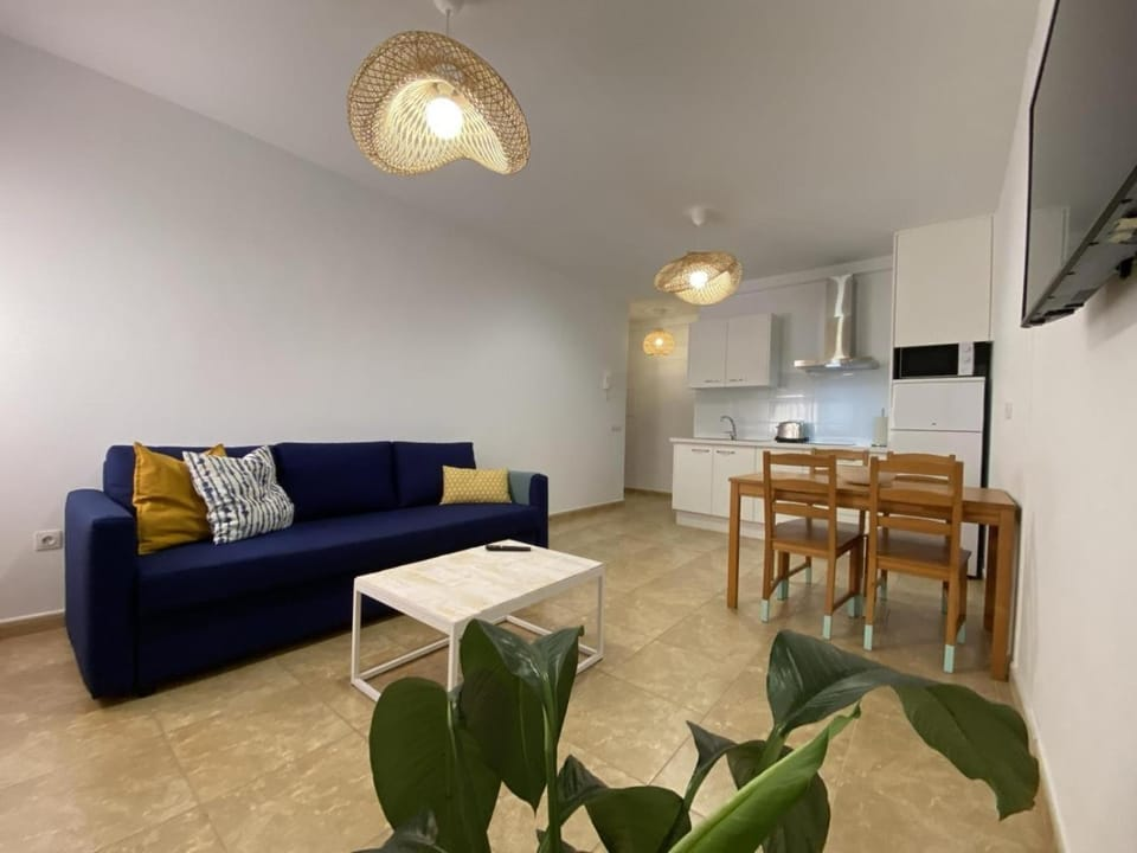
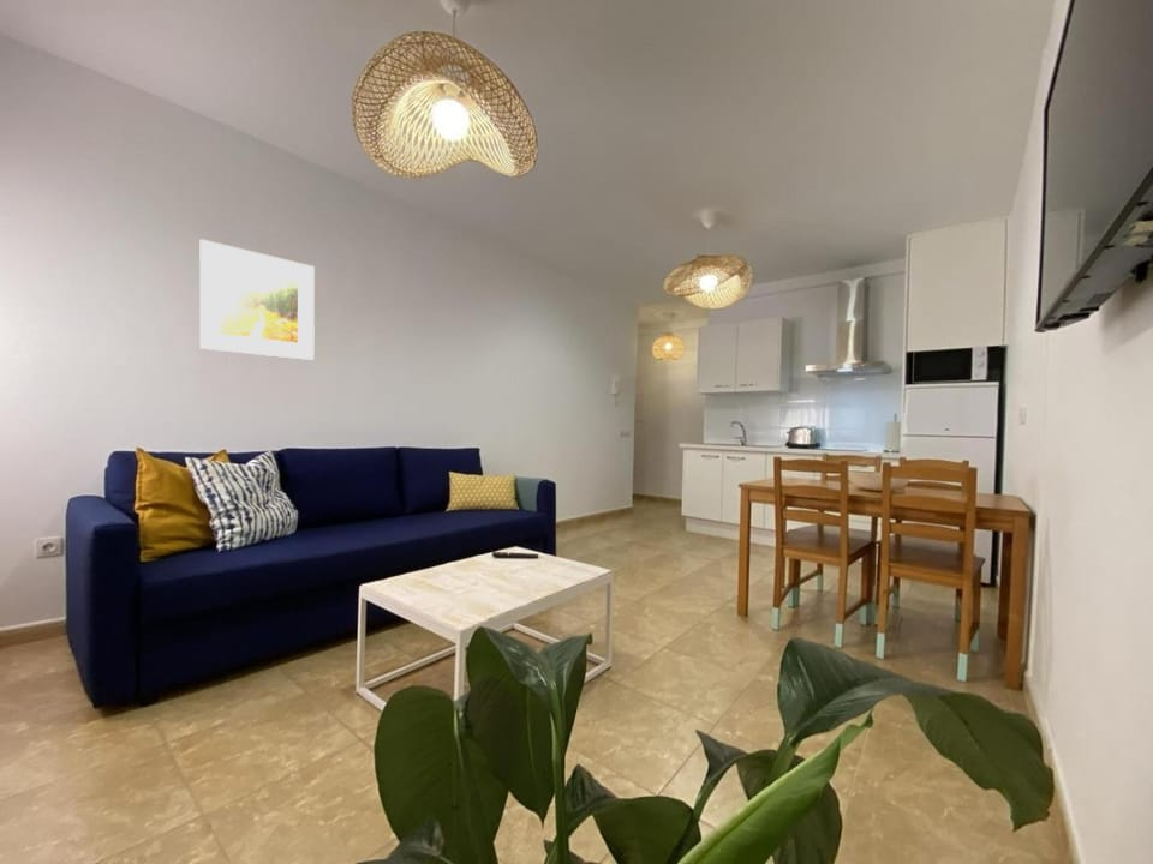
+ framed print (261, 304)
